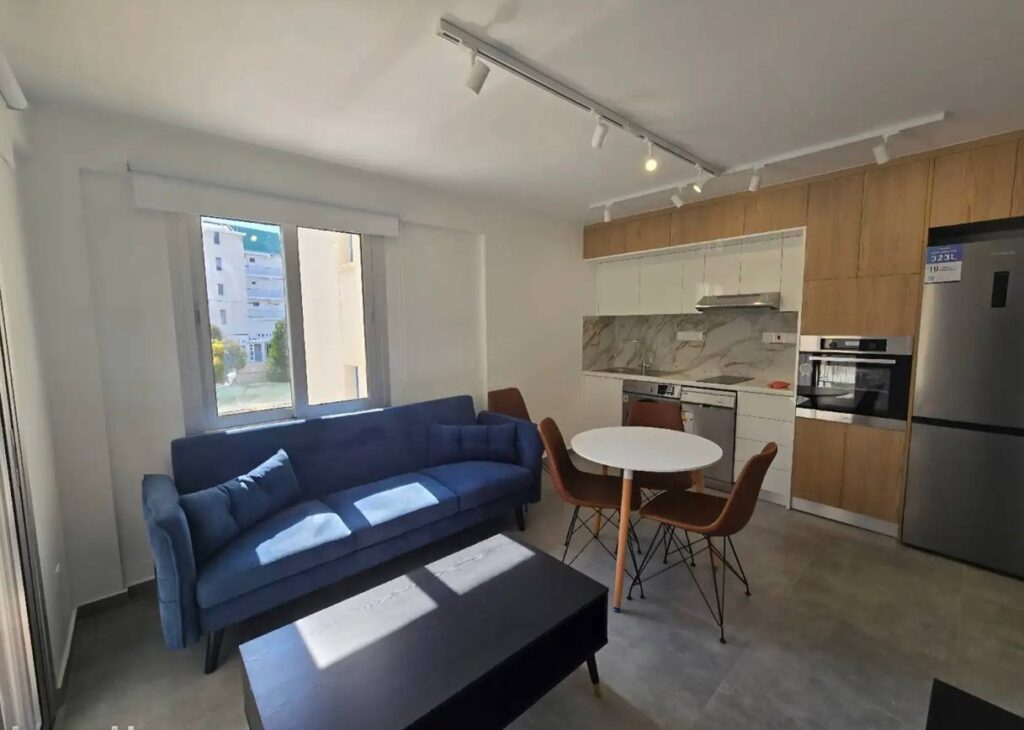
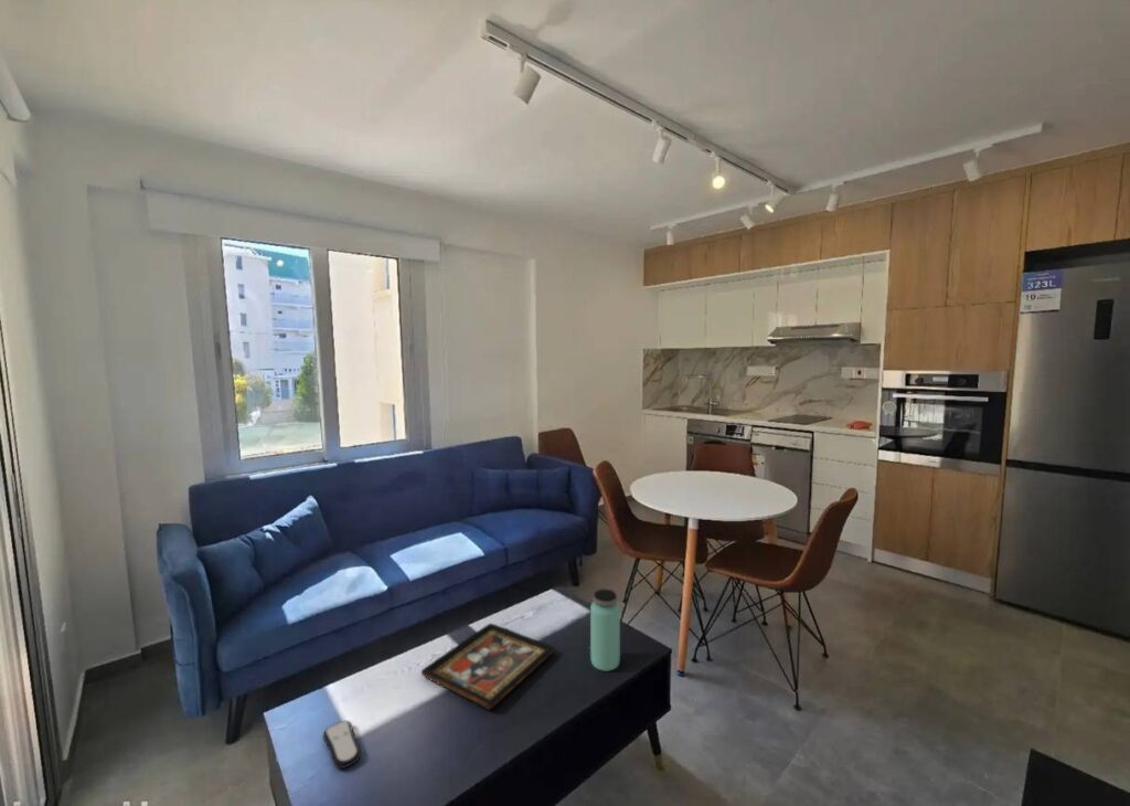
+ decorative tray (490, 660)
+ remote control (342, 743)
+ bottle (605, 628)
